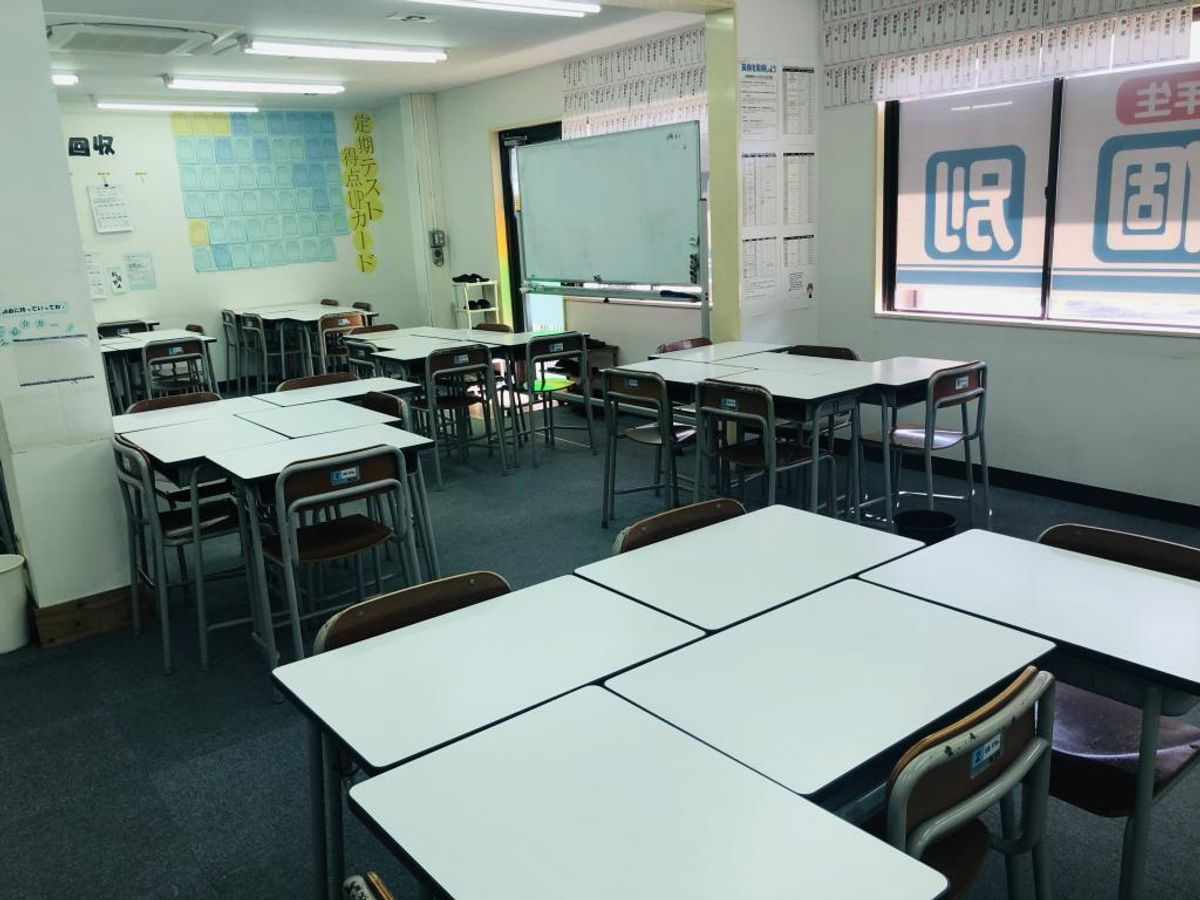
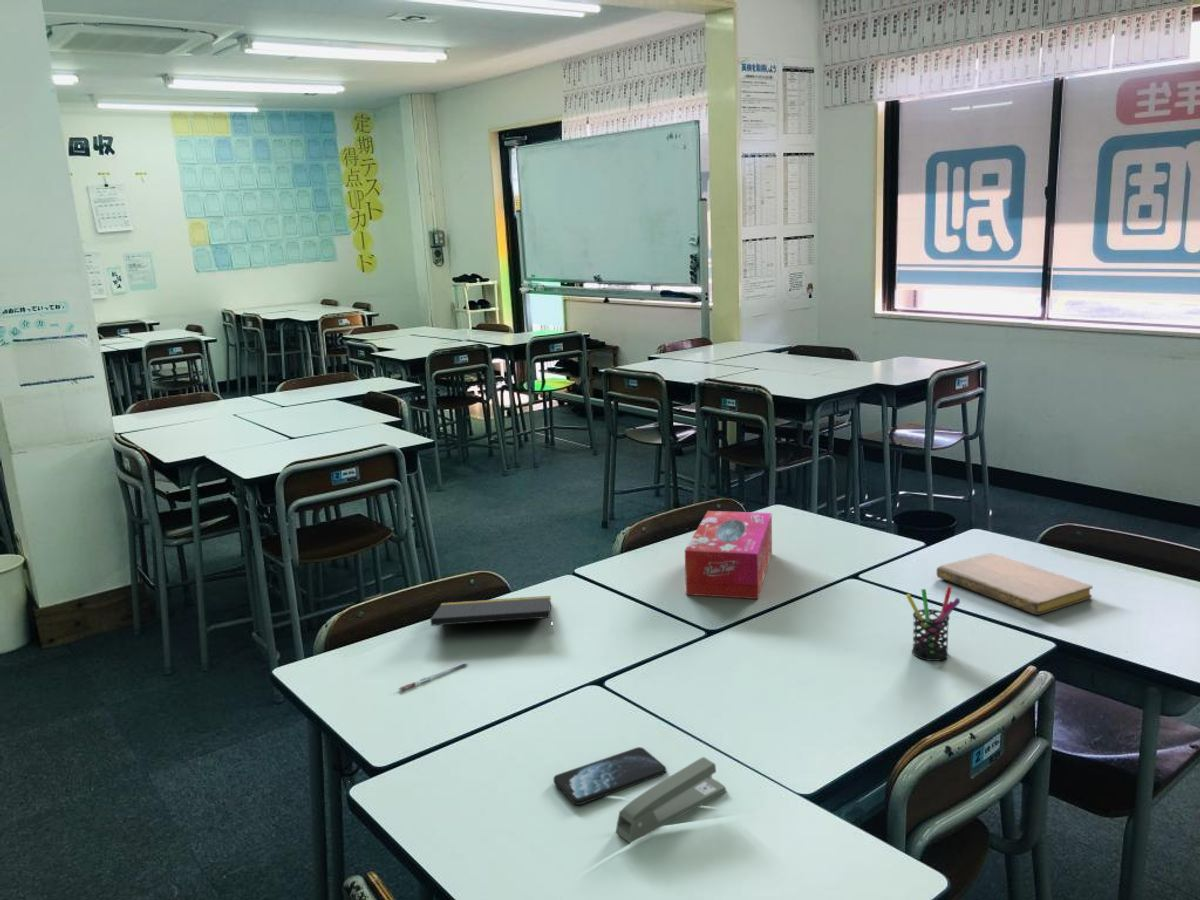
+ notepad (493, 610)
+ notebook (1011, 581)
+ tissue box (731, 551)
+ smartphone (610, 774)
+ pen holder (931, 619)
+ stapler (672, 794)
+ pen (434, 675)
